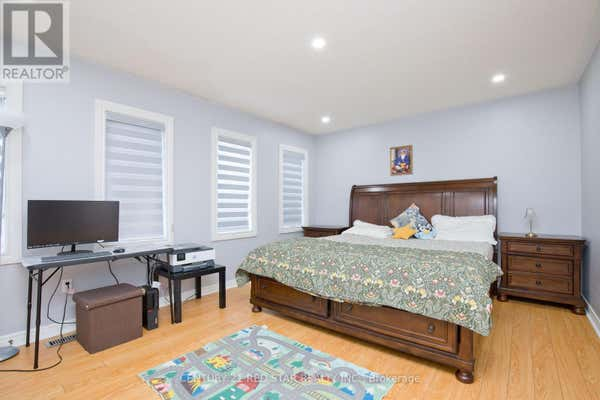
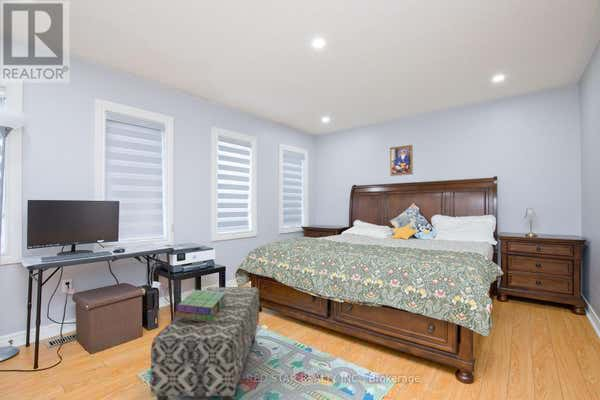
+ stack of books (202, 305)
+ bench (217, 338)
